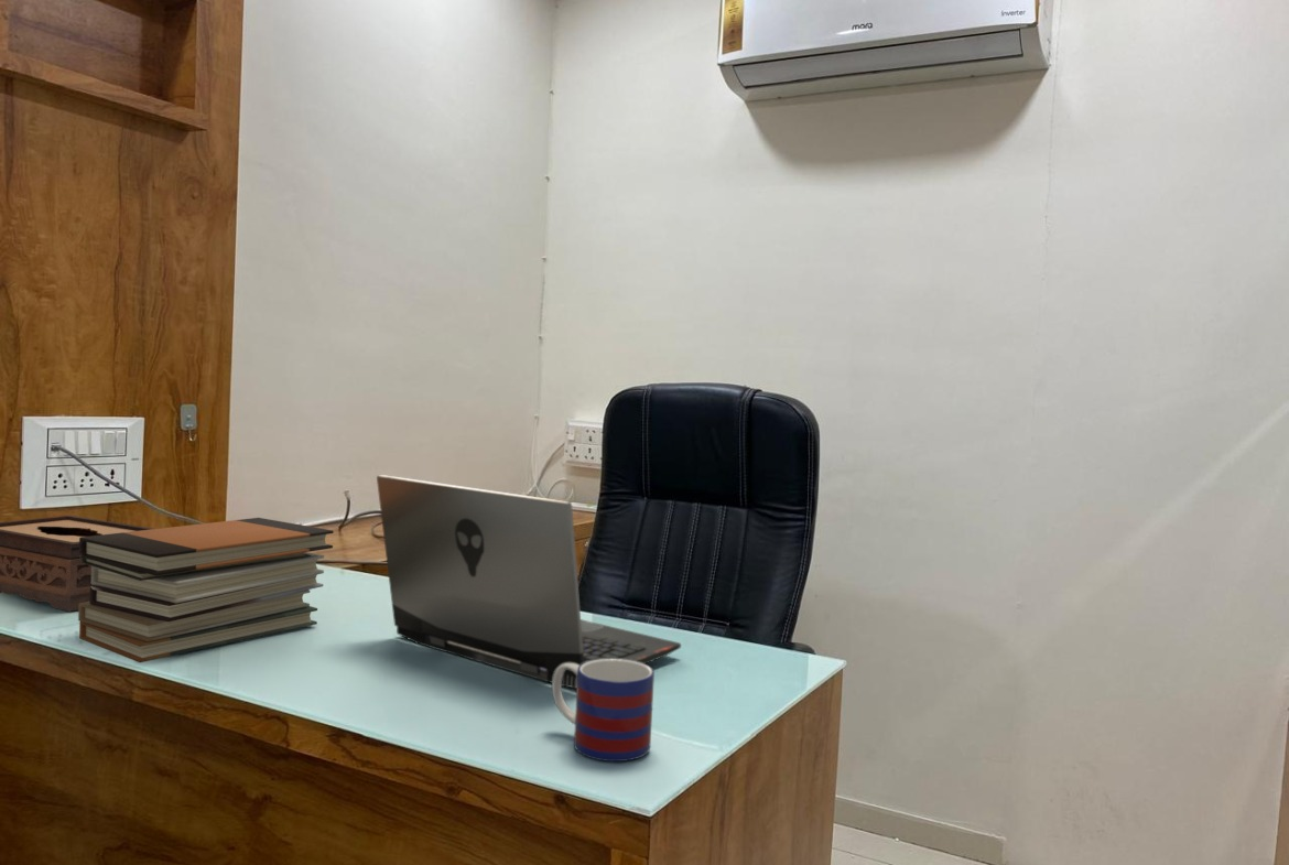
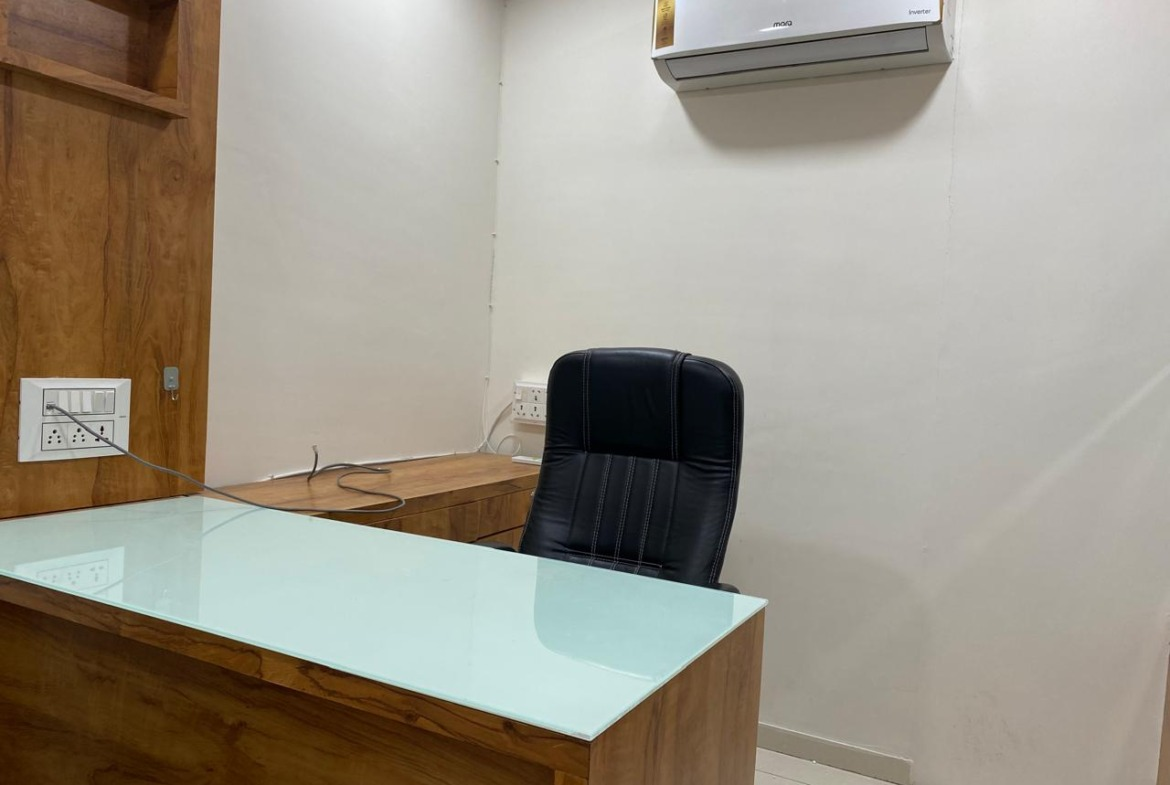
- book stack (210, 582)
- laptop computer (530, 565)
- mug (598, 703)
- tissue box (69, 559)
